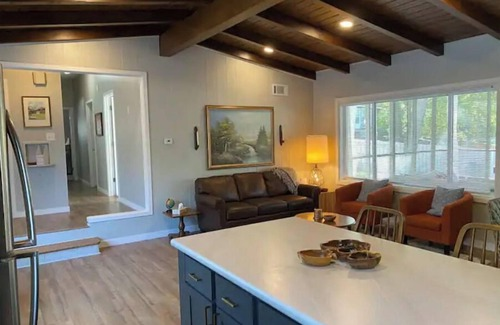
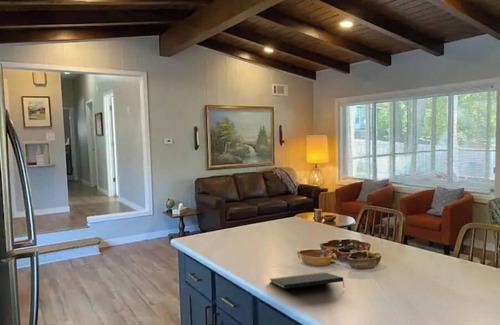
+ notepad (305, 280)
